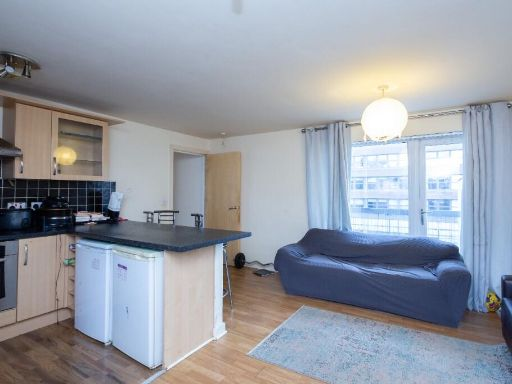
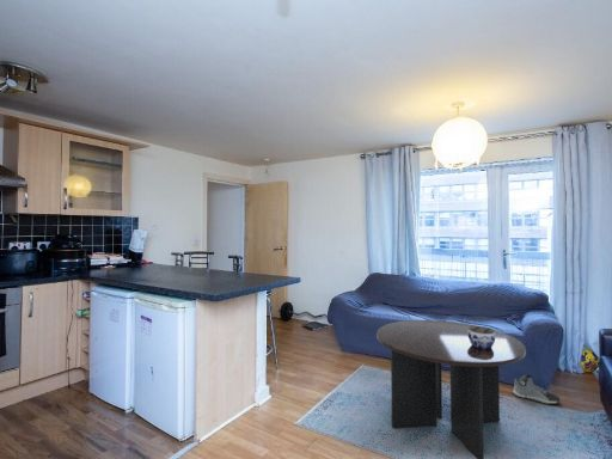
+ coffee table (451, 380)
+ sneaker (536, 387)
+ jar (481, 337)
